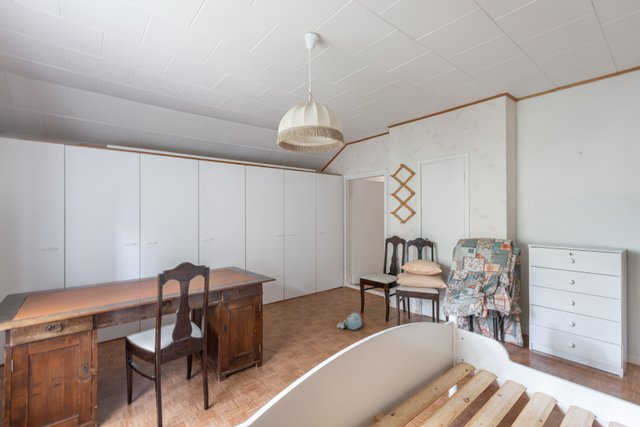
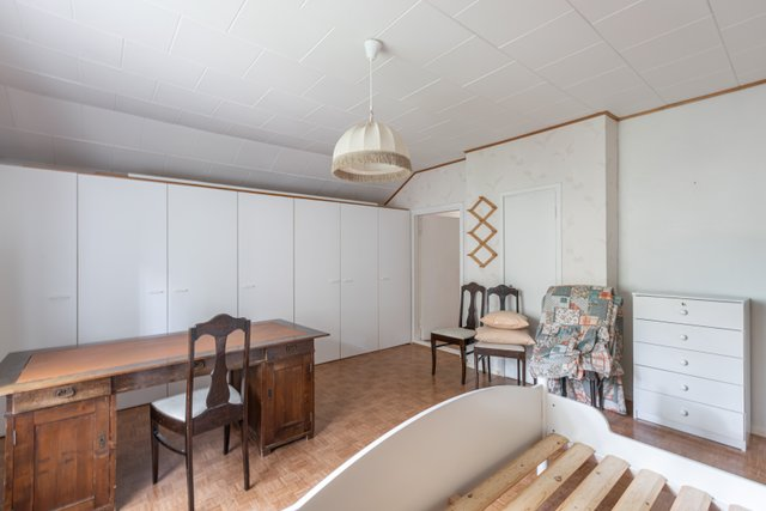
- plush toy (349, 320)
